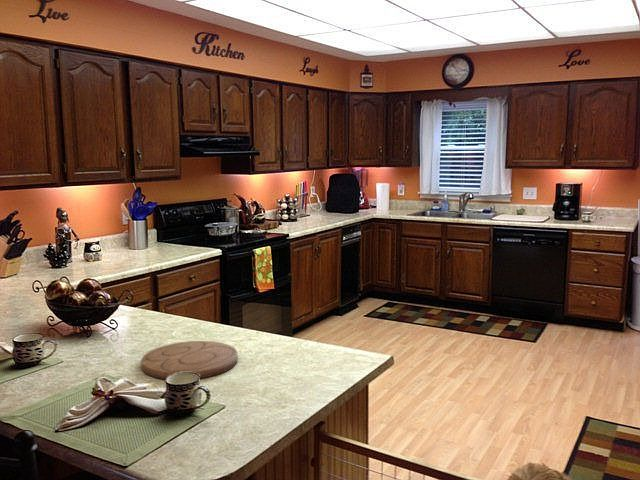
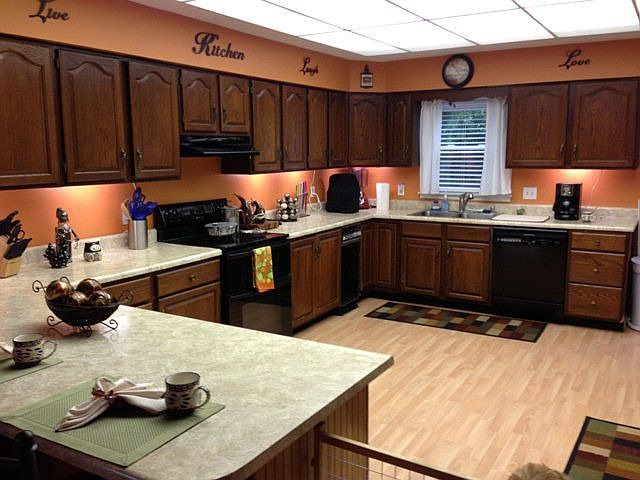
- cutting board (190, 358)
